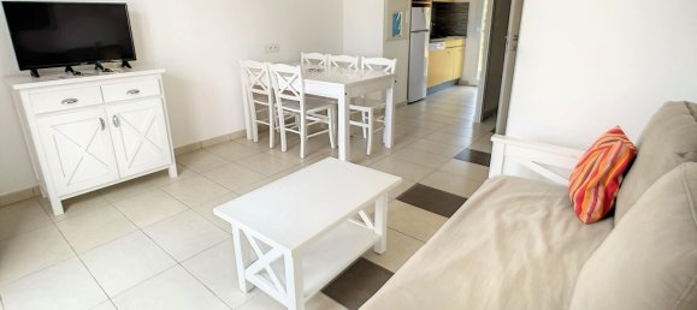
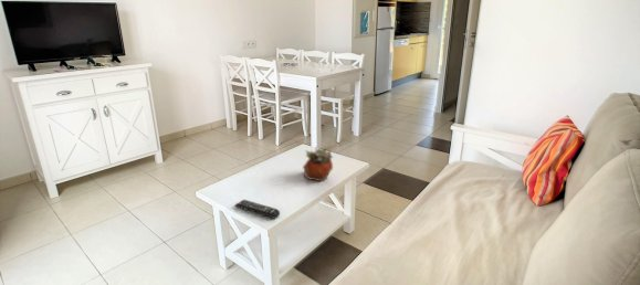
+ remote control (256, 208)
+ succulent planter (316, 162)
